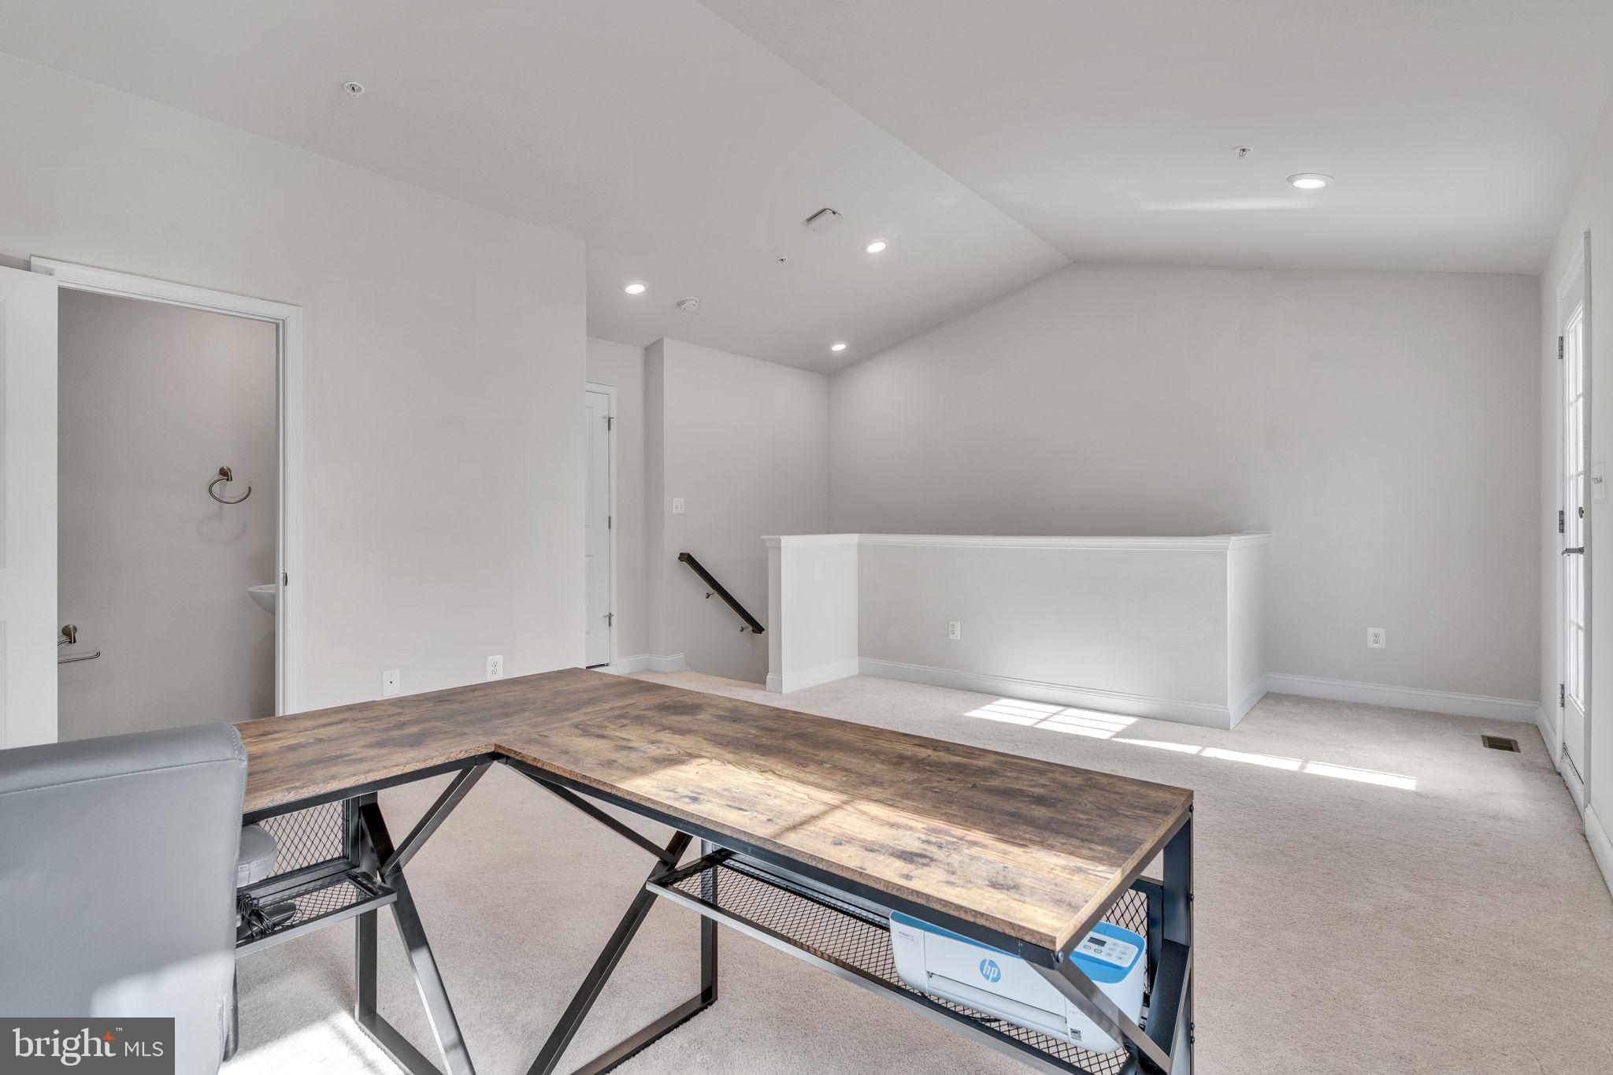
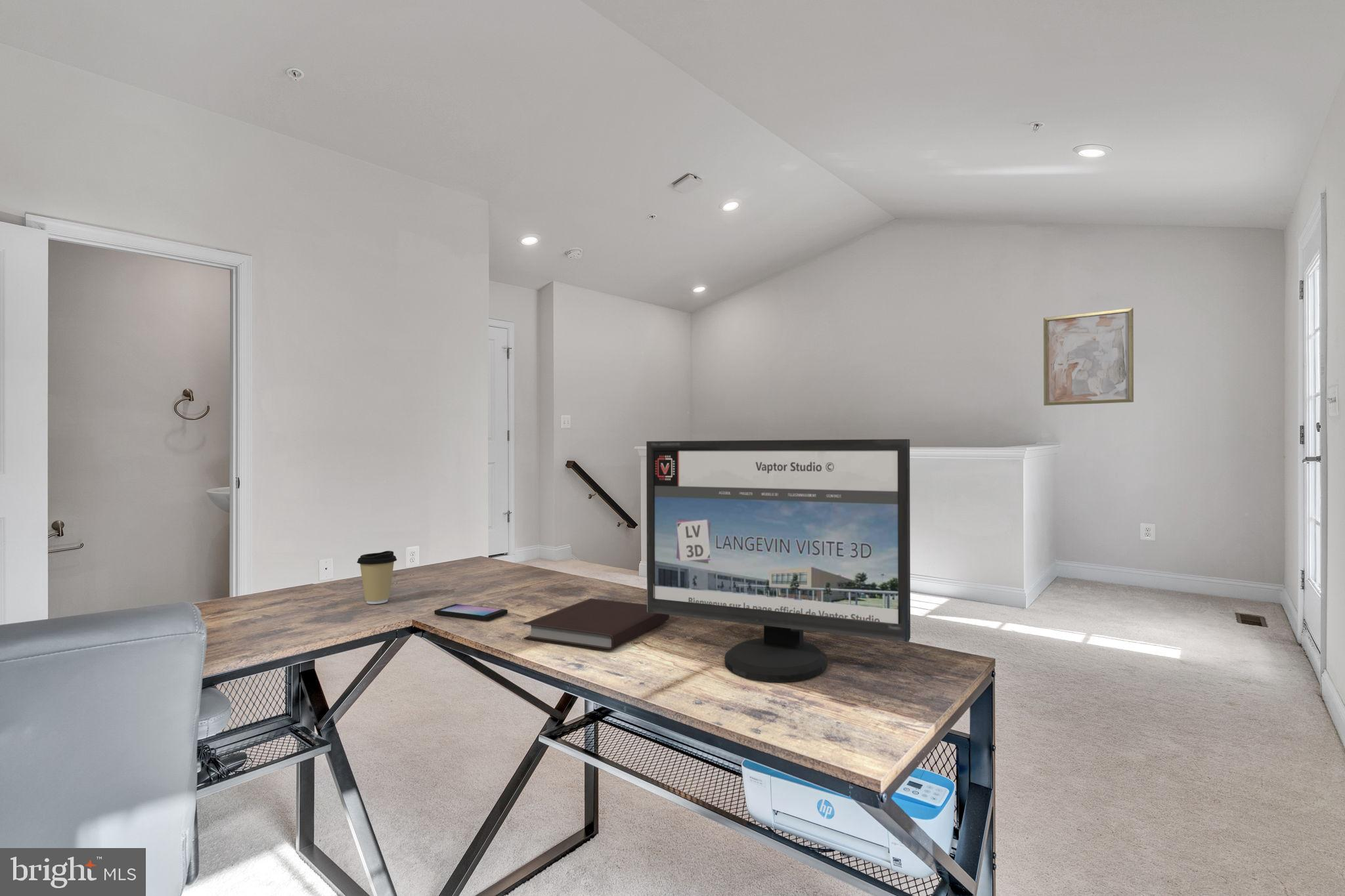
+ notebook (600, 622)
+ wall art (1086, 358)
+ coffee cup (377, 577)
+ computer monitor (774, 551)
+ smartphone (471, 612)
